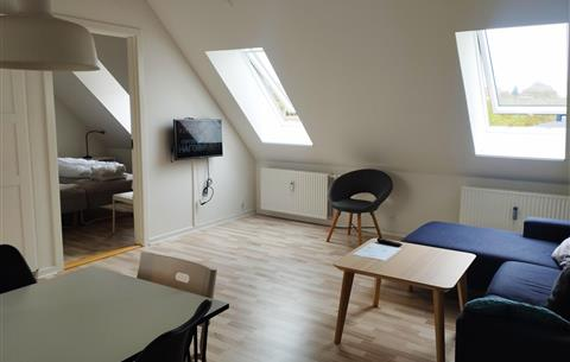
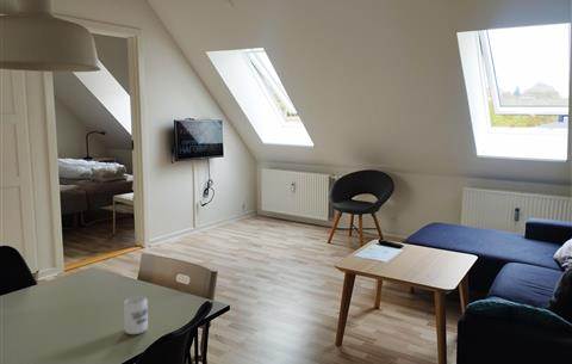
+ cup (136, 315)
